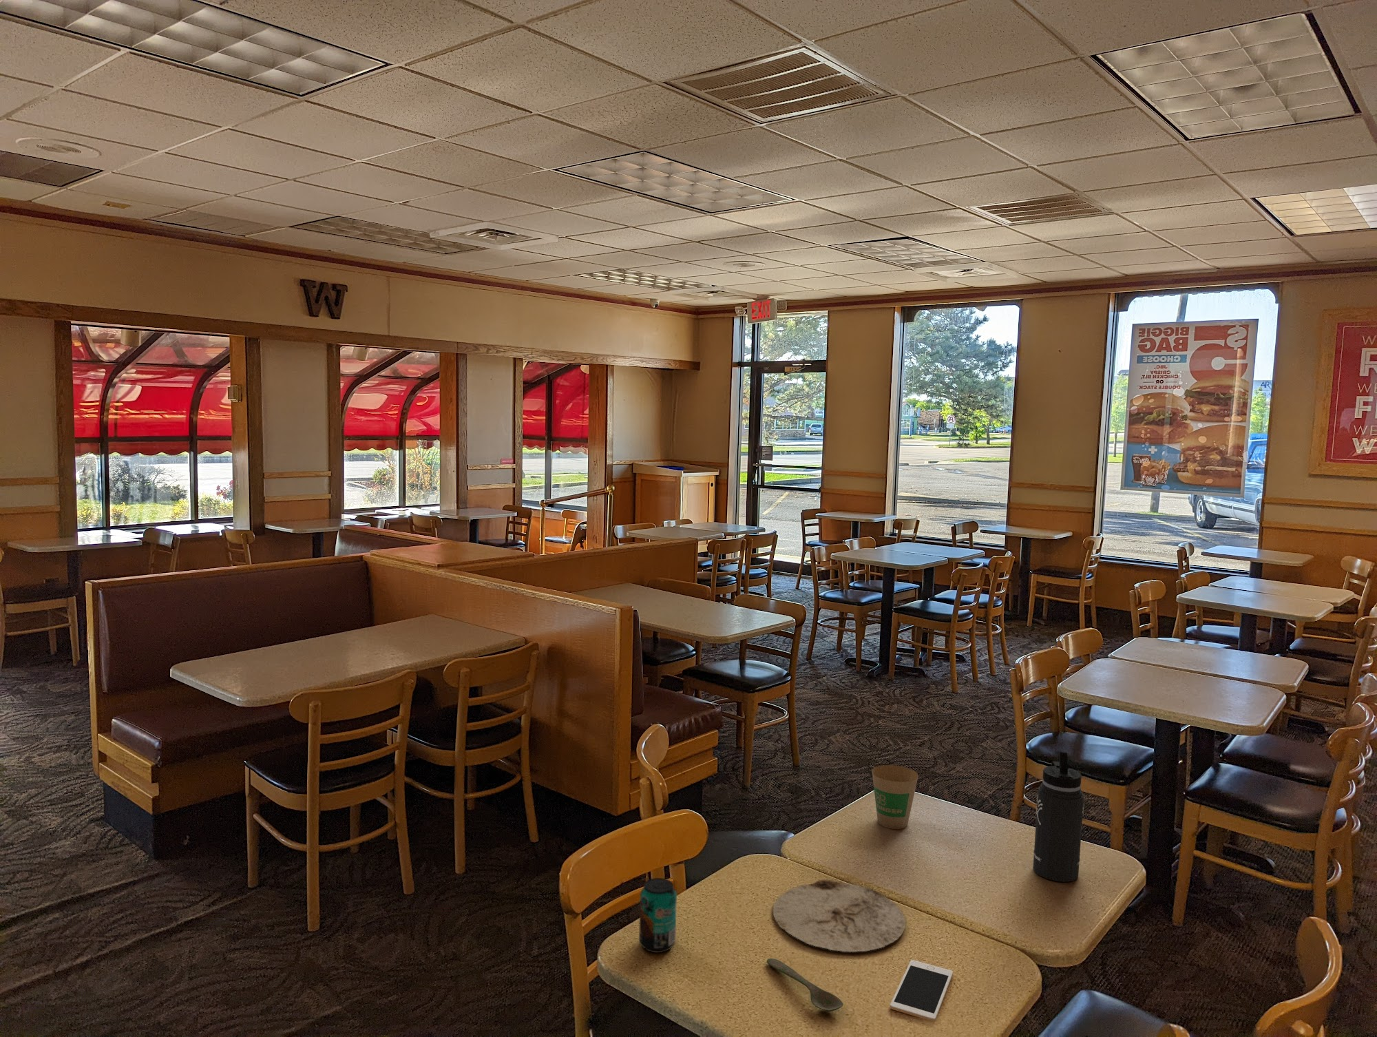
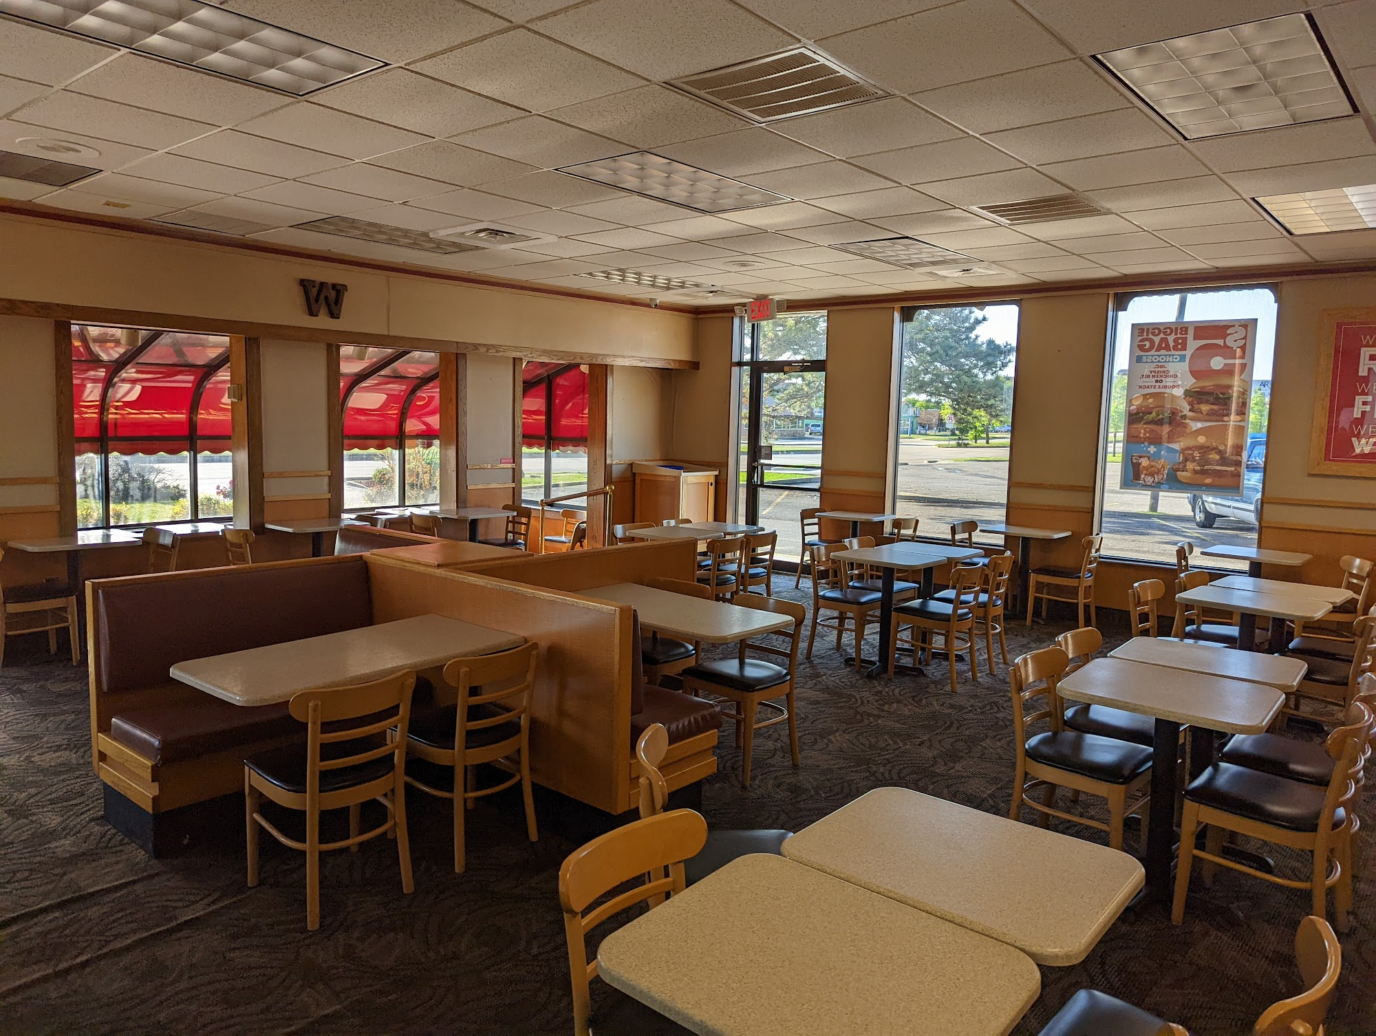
- spoon (802, 983)
- beverage can (658, 914)
- cell phone (922, 989)
- paper cup (893, 798)
- plate (838, 913)
- thermos bottle (1058, 810)
